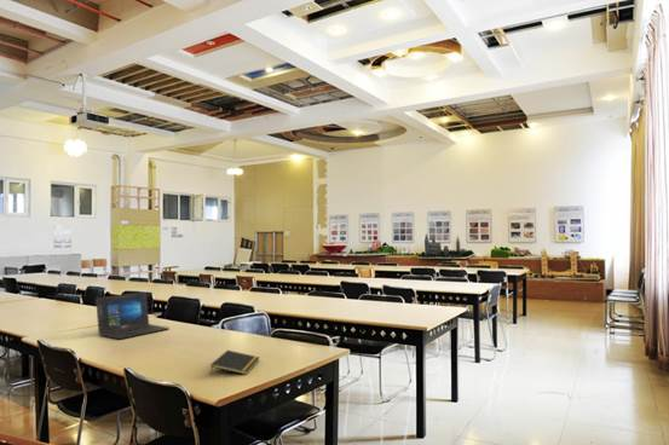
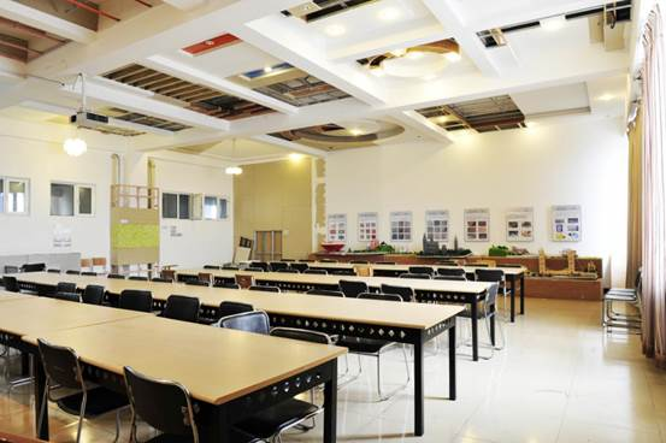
- laptop (133, 313)
- notepad (236, 362)
